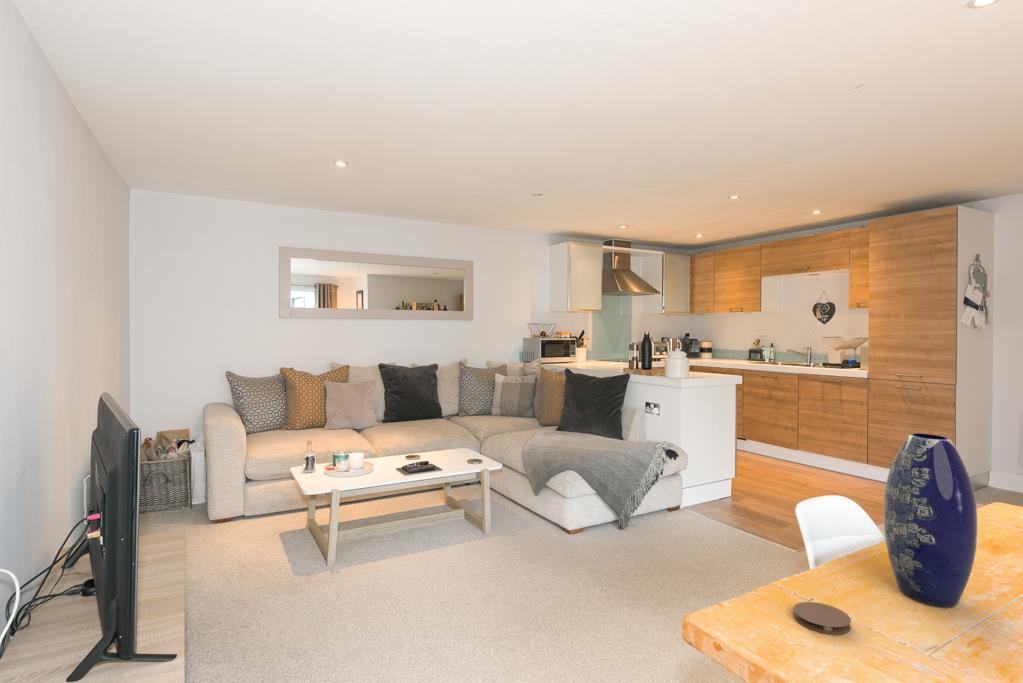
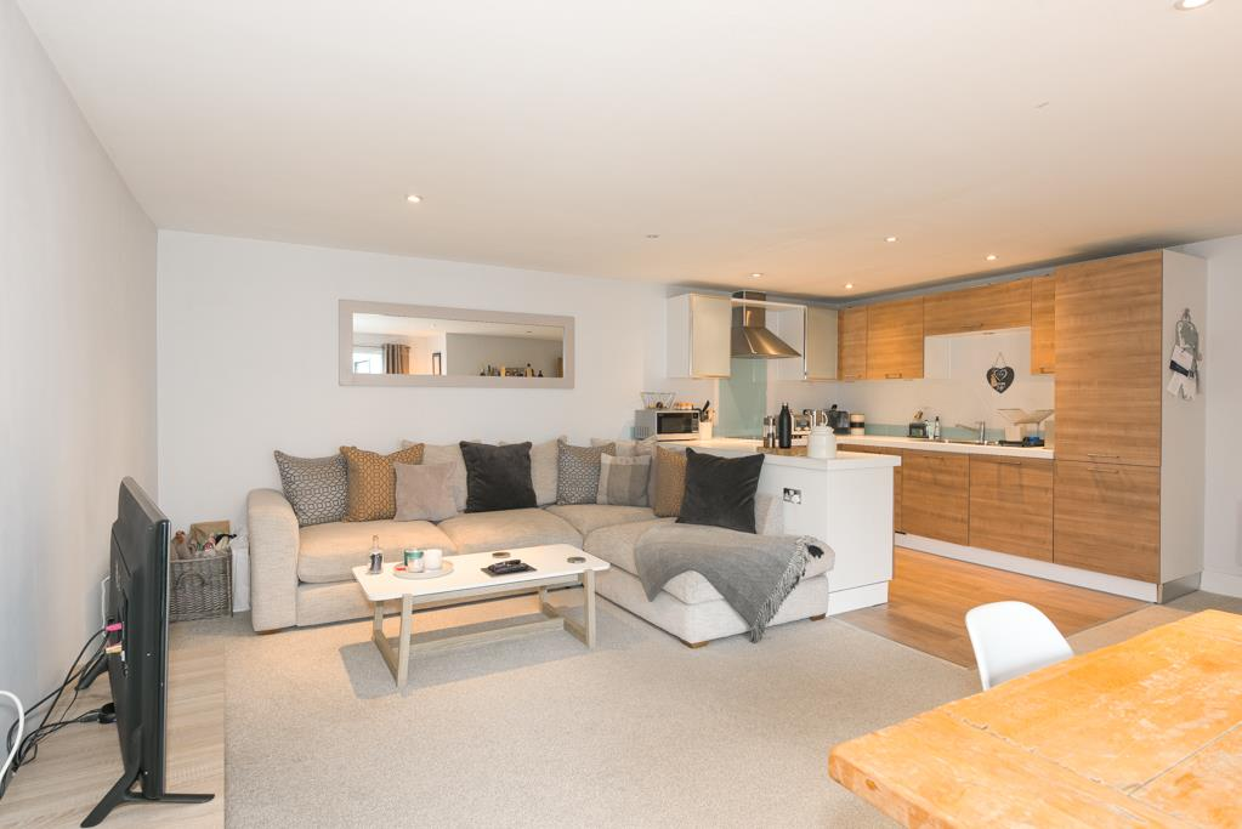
- vase (928, 516)
- coaster (821, 617)
